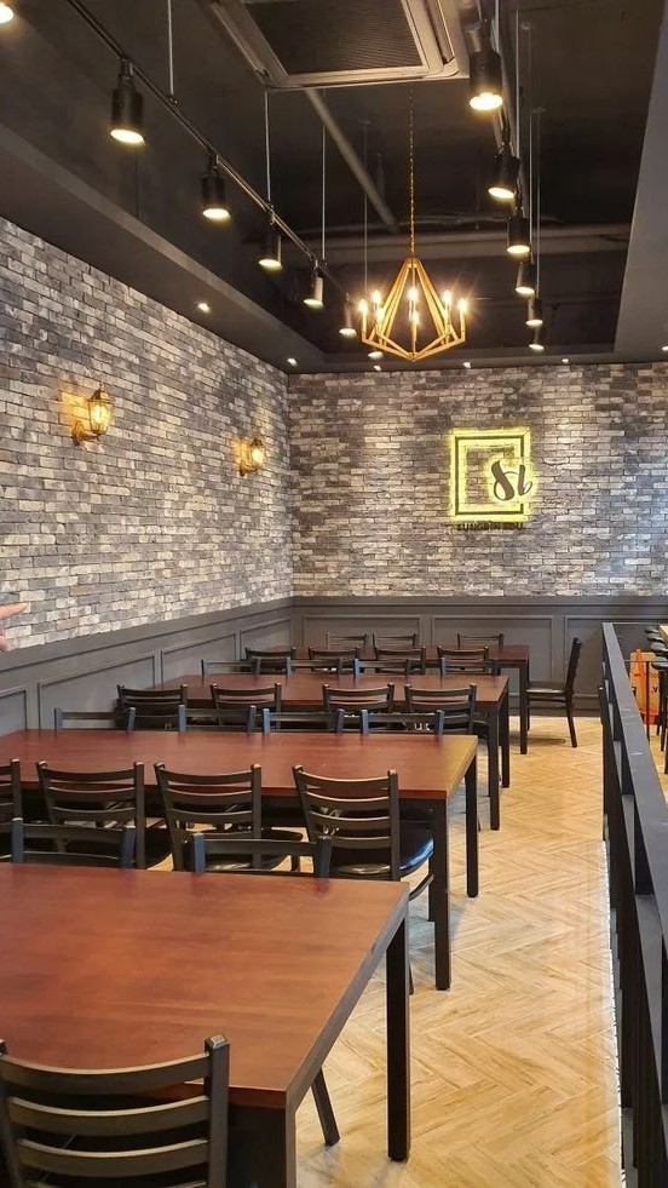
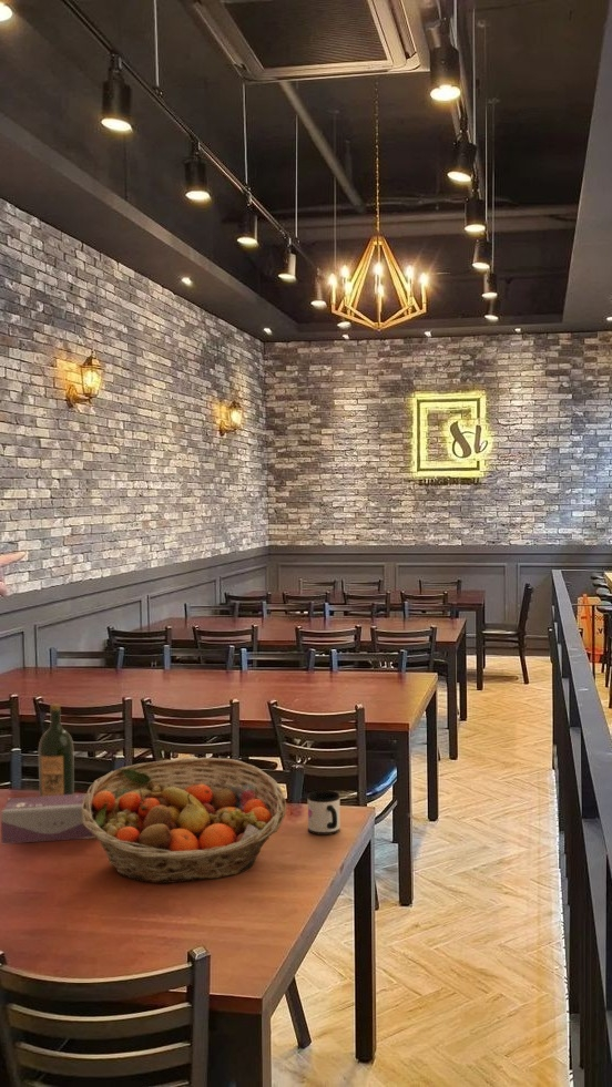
+ mug (326, 813)
+ wine bottle (55, 755)
+ fruit basket (184, 818)
+ tissue box (54, 816)
